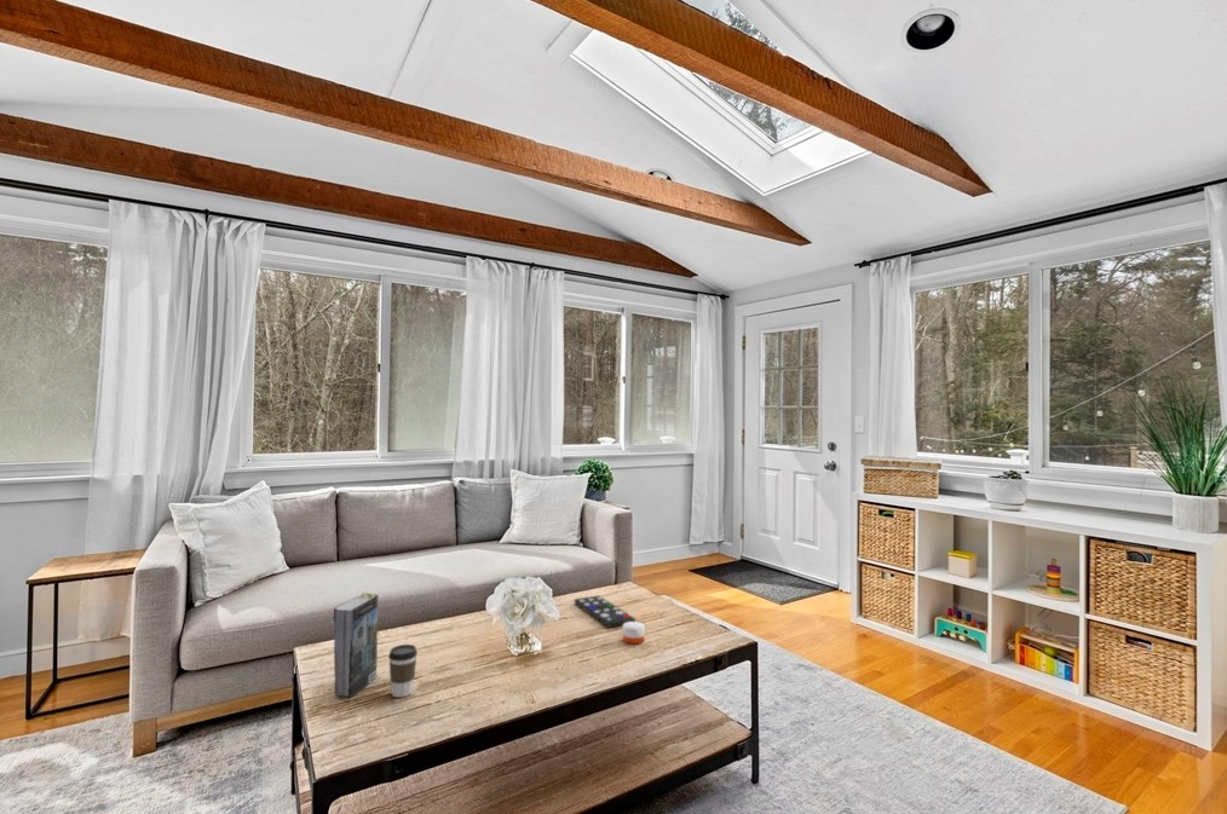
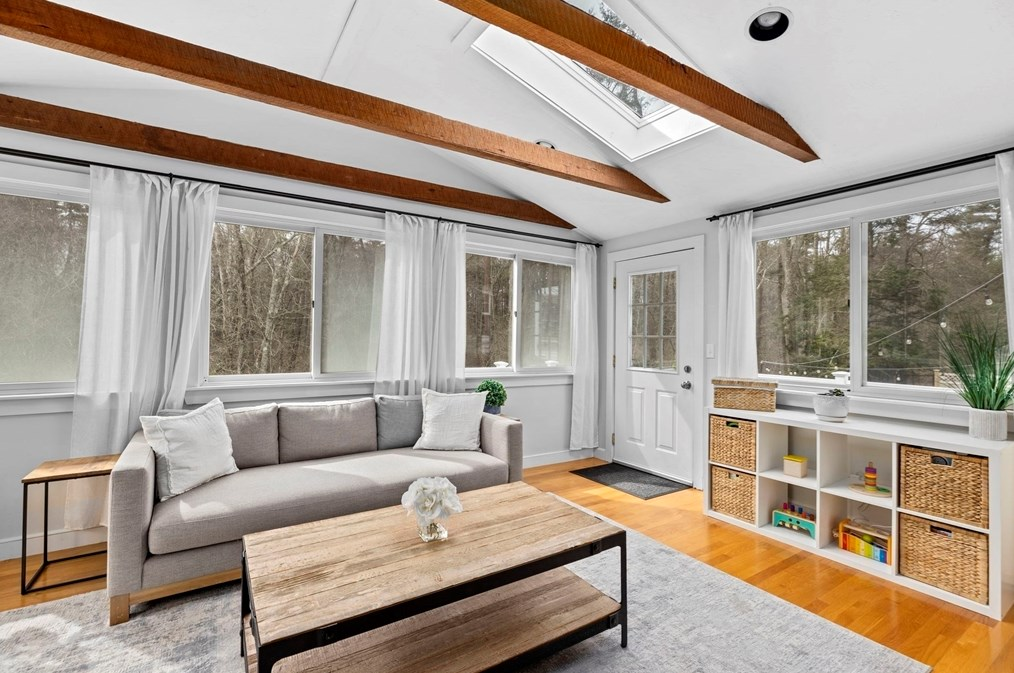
- remote control (603, 610)
- candle (633, 624)
- book (358, 640)
- coffee cup (402, 670)
